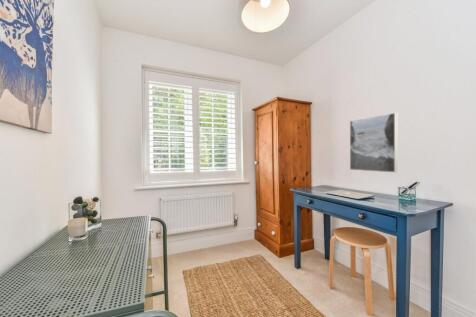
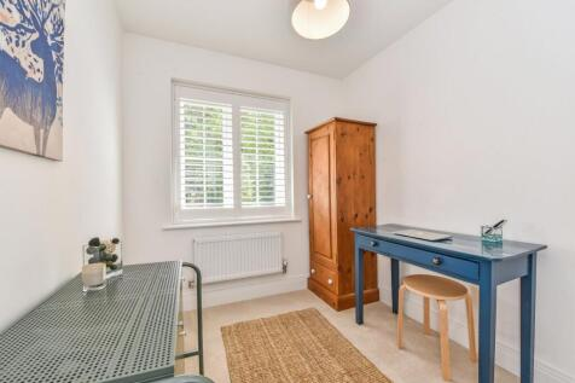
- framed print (371, 144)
